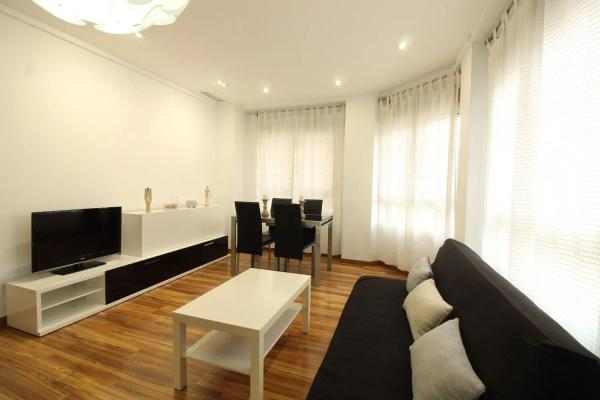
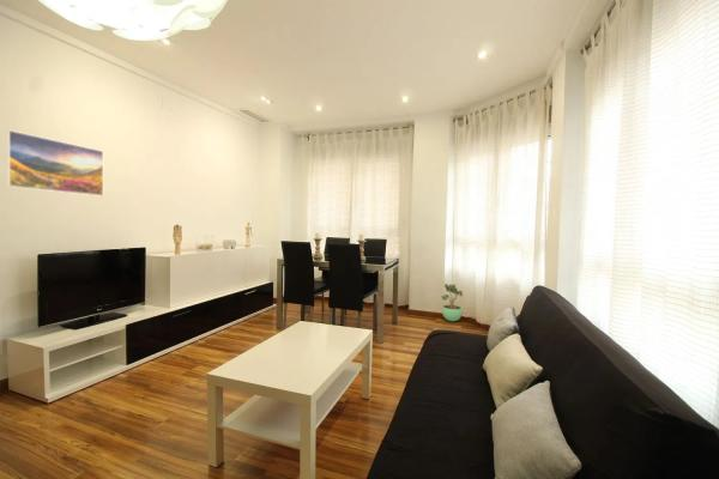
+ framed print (60, 166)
+ potted plant (453, 302)
